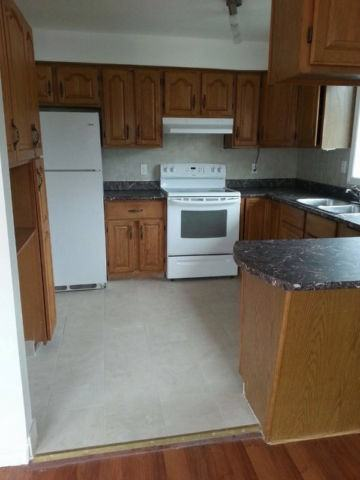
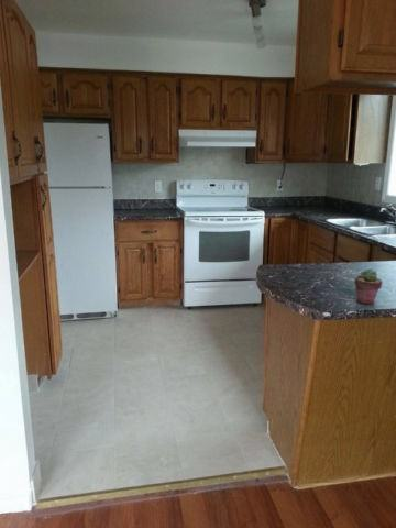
+ potted succulent (367, 285)
